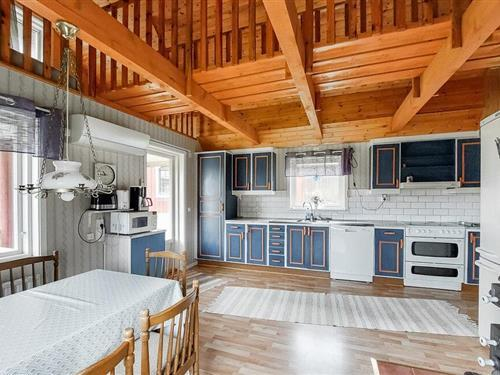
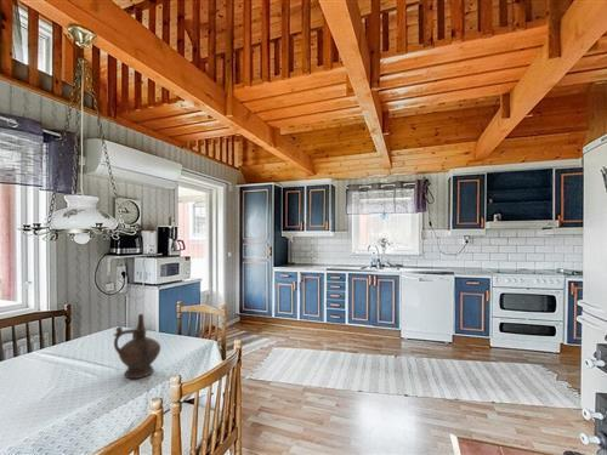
+ ceremonial vessel (137, 343)
